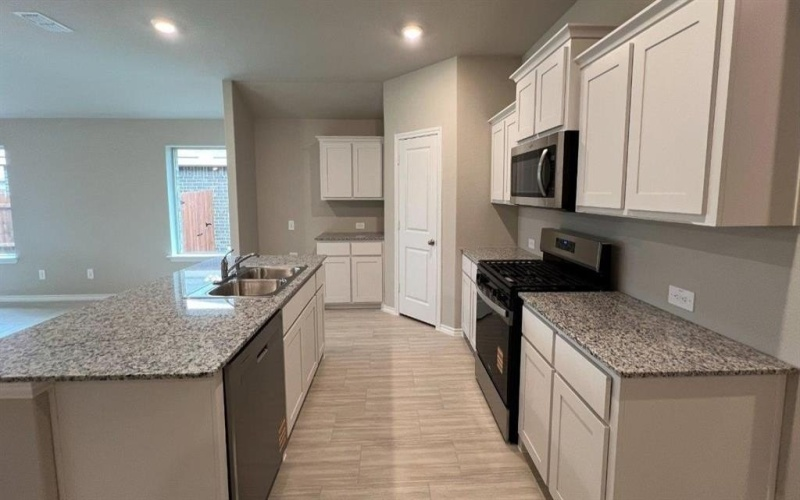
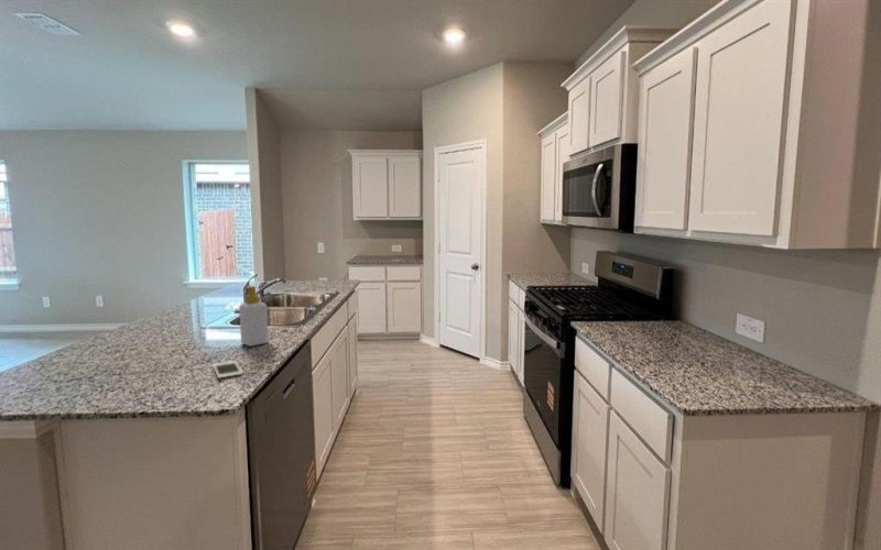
+ soap bottle (253, 315)
+ cell phone (227, 369)
